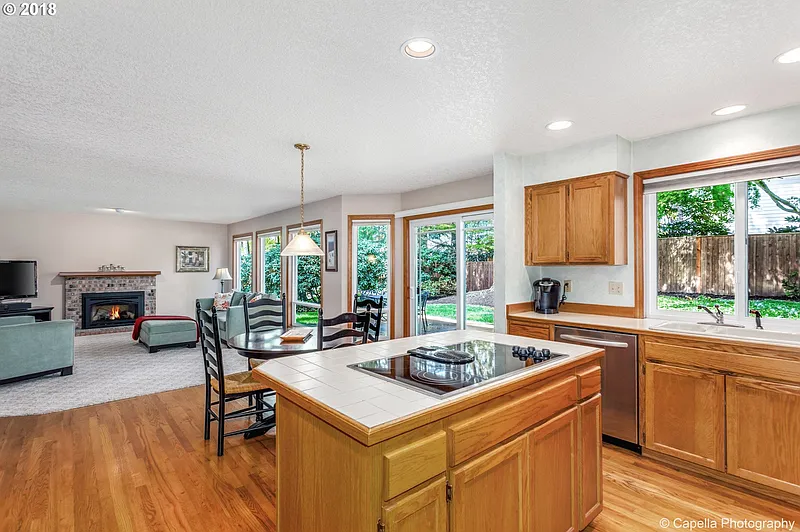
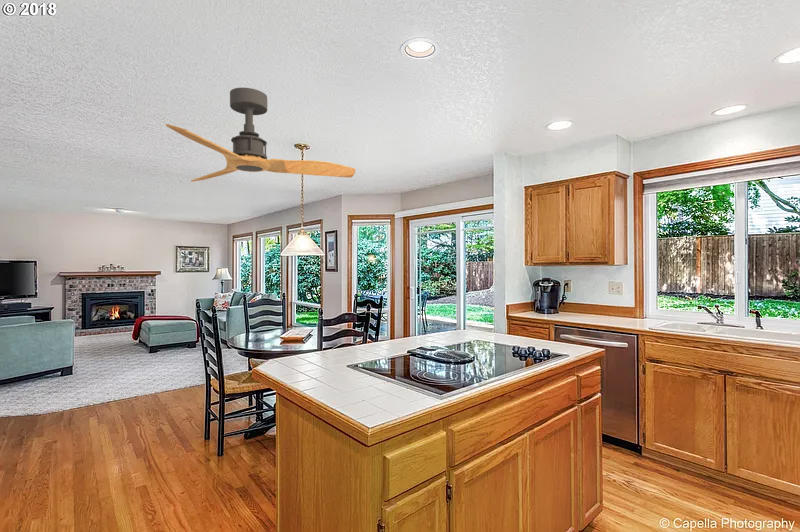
+ ceiling fan (264, 140)
